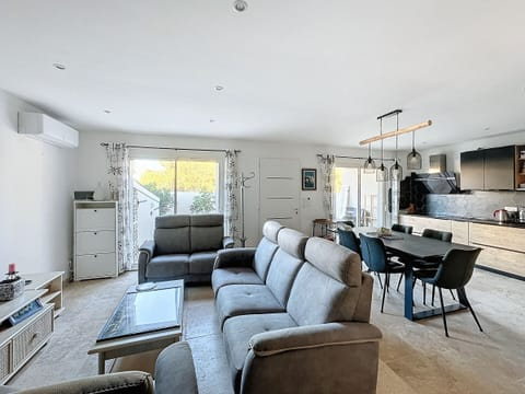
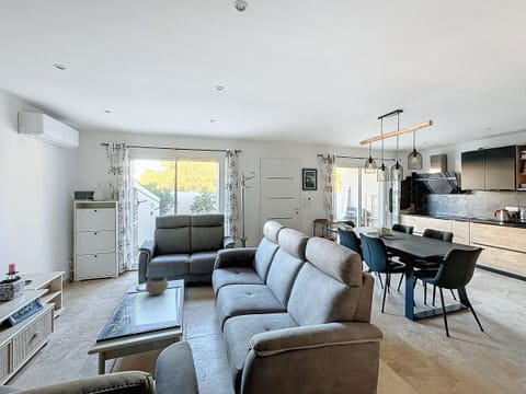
+ bowl (157, 286)
